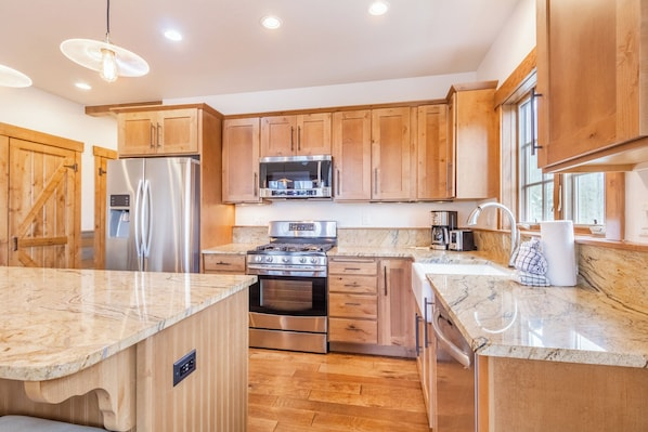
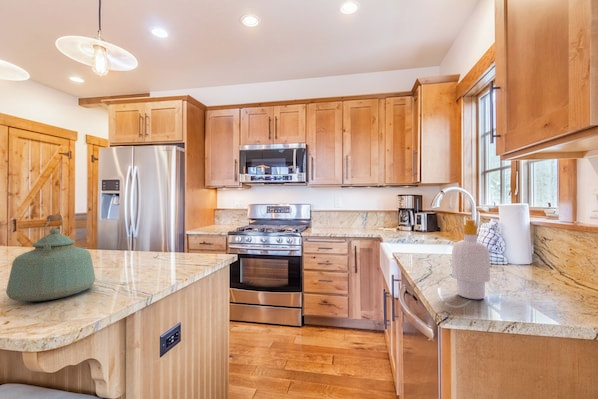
+ kettle (56, 252)
+ soap bottle (470, 257)
